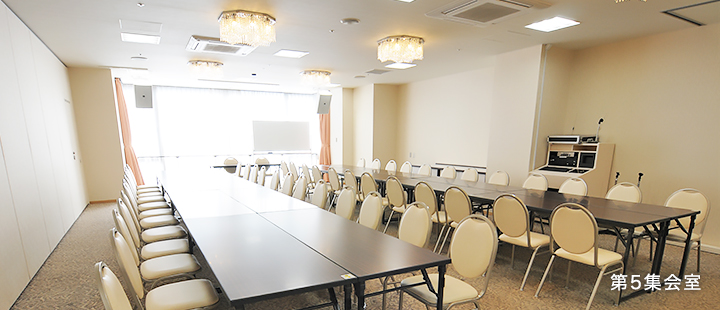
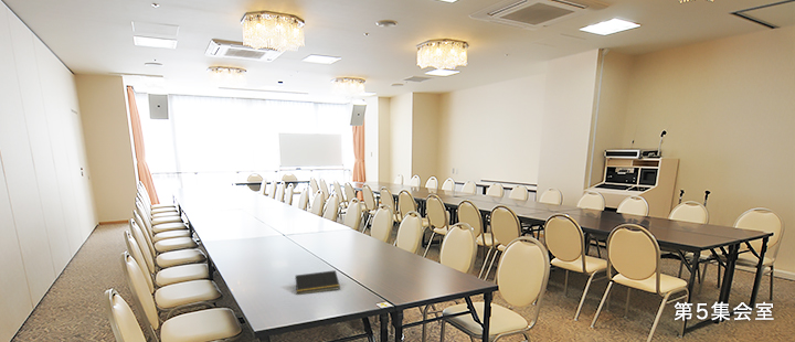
+ notepad (317, 281)
